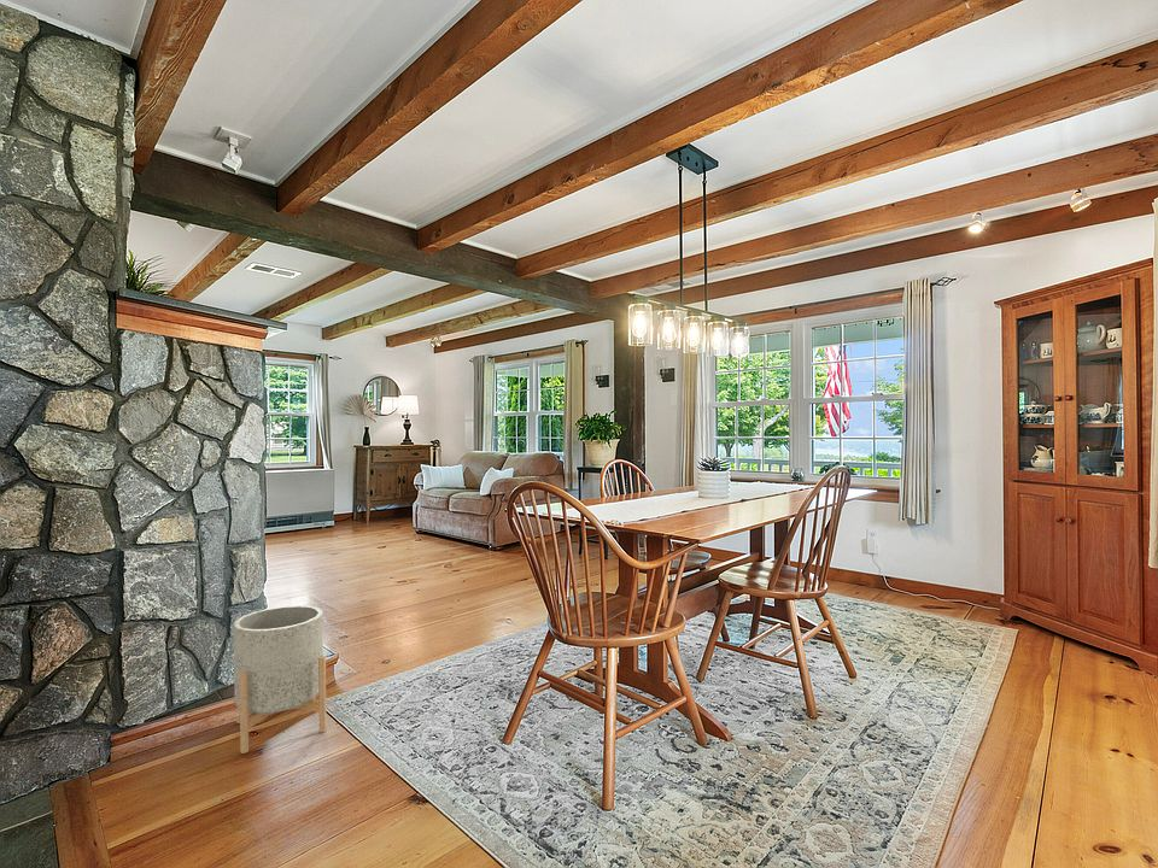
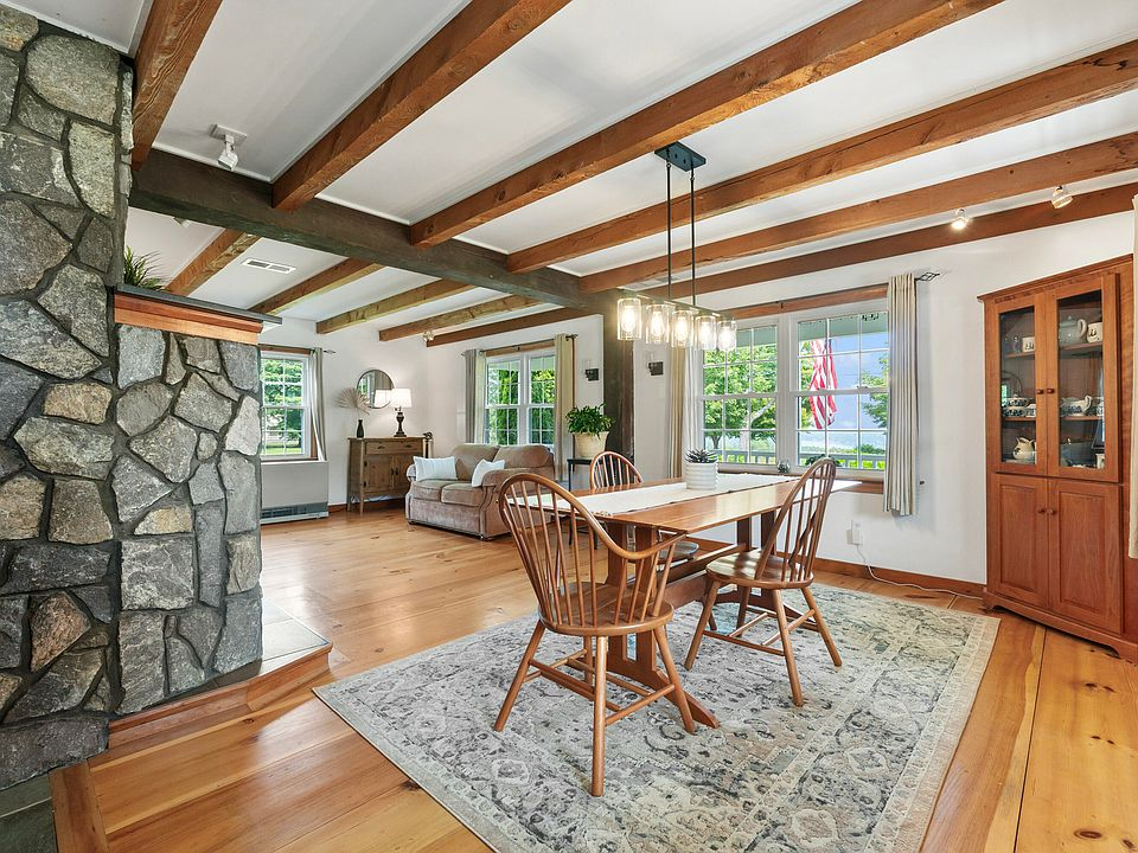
- planter (280, 671)
